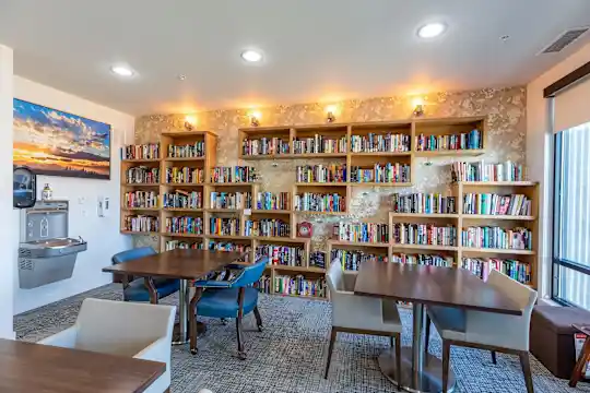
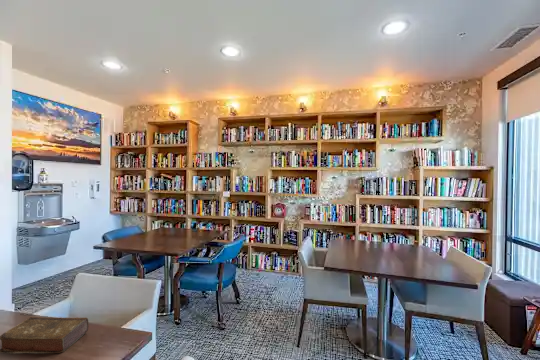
+ book (46, 333)
